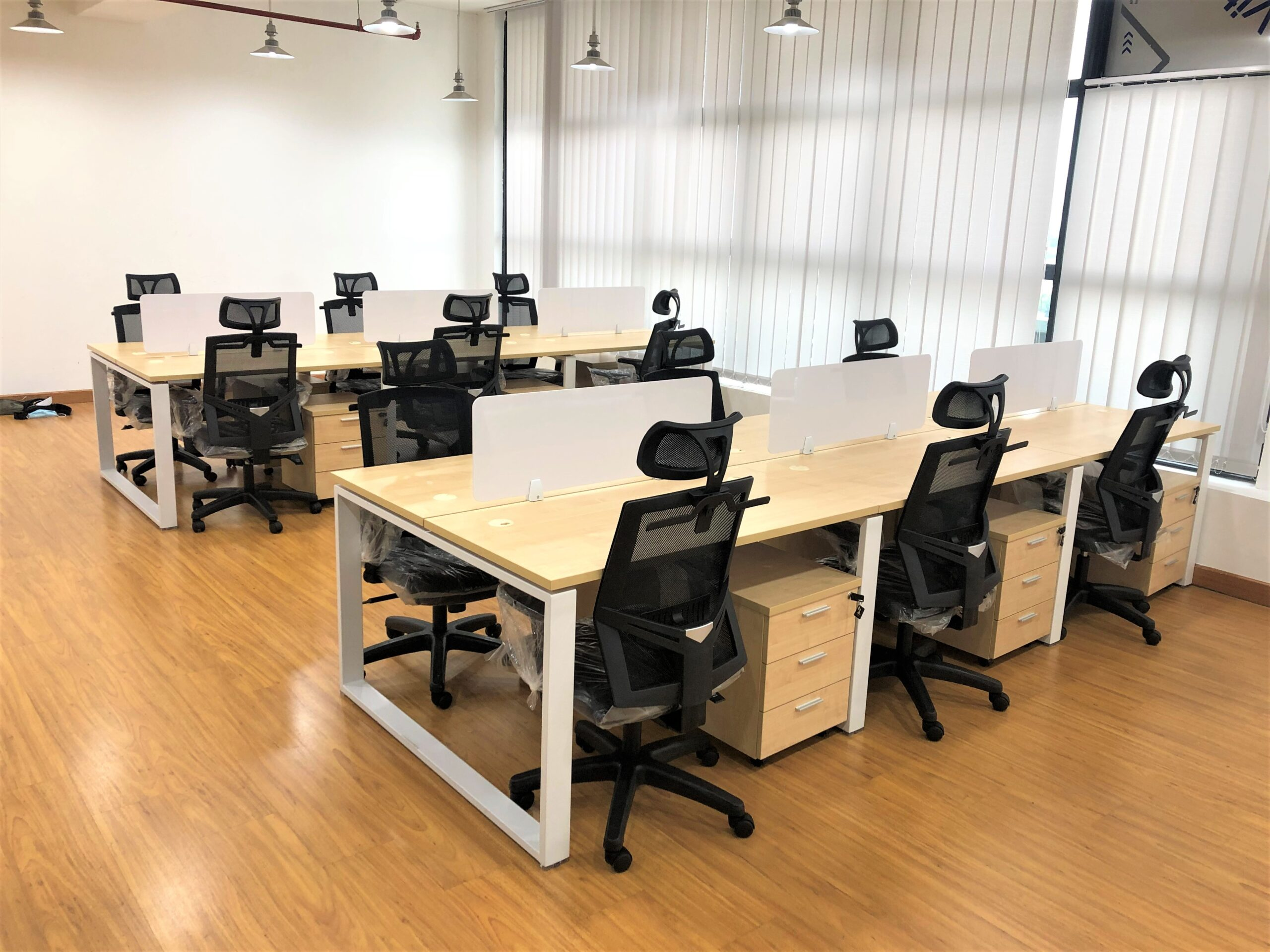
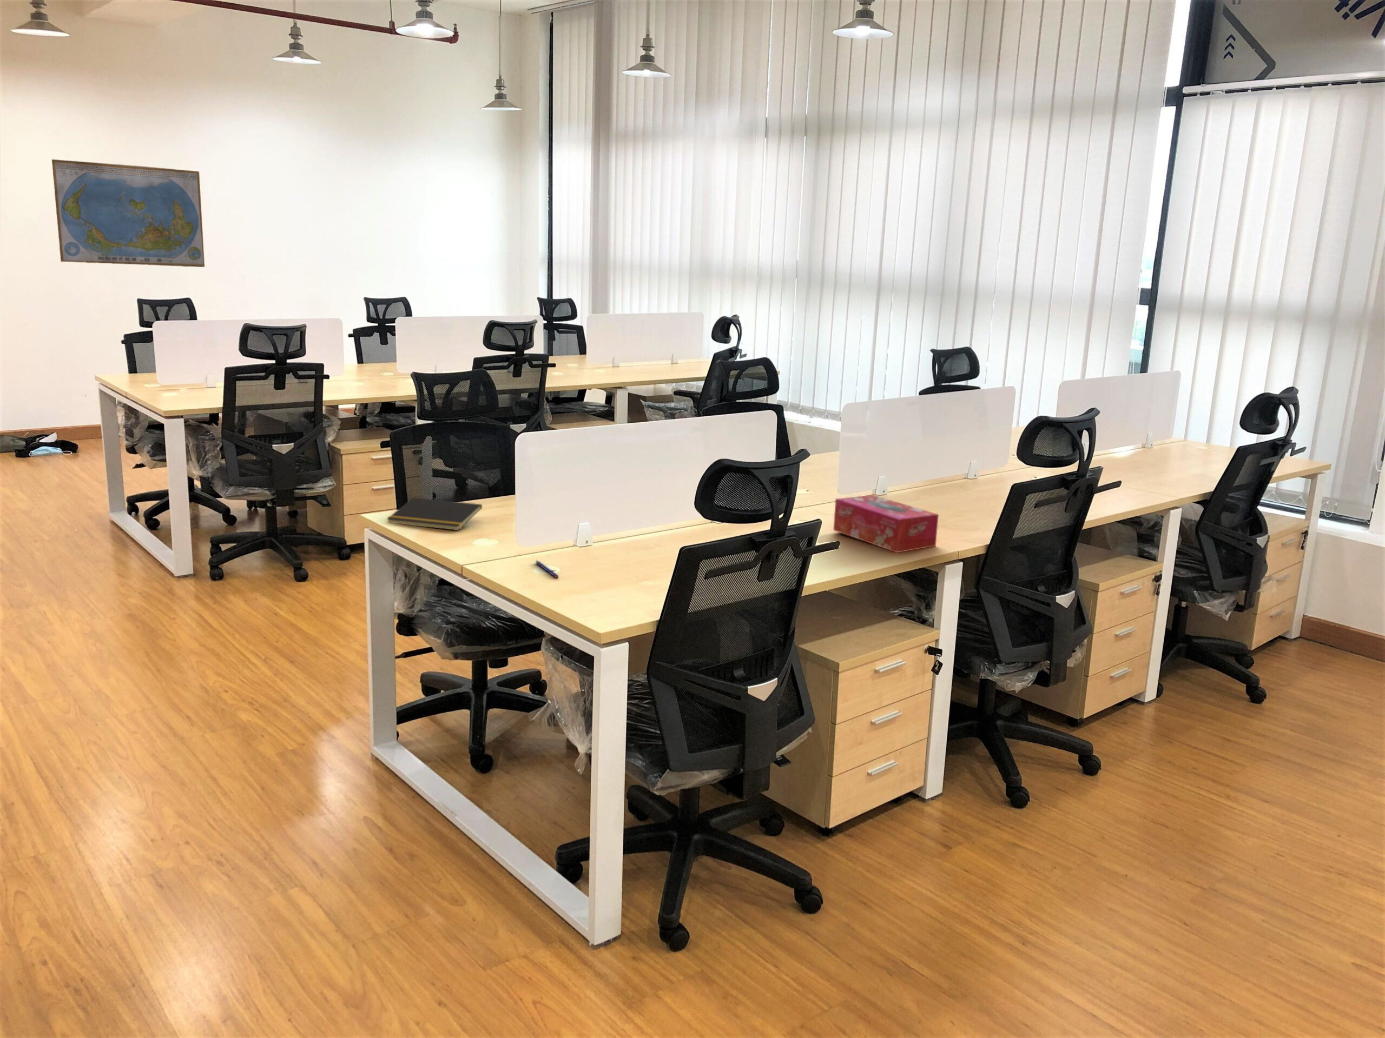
+ pen (546, 569)
+ tissue box (884, 522)
+ world map (132, 215)
+ notepad (435, 514)
